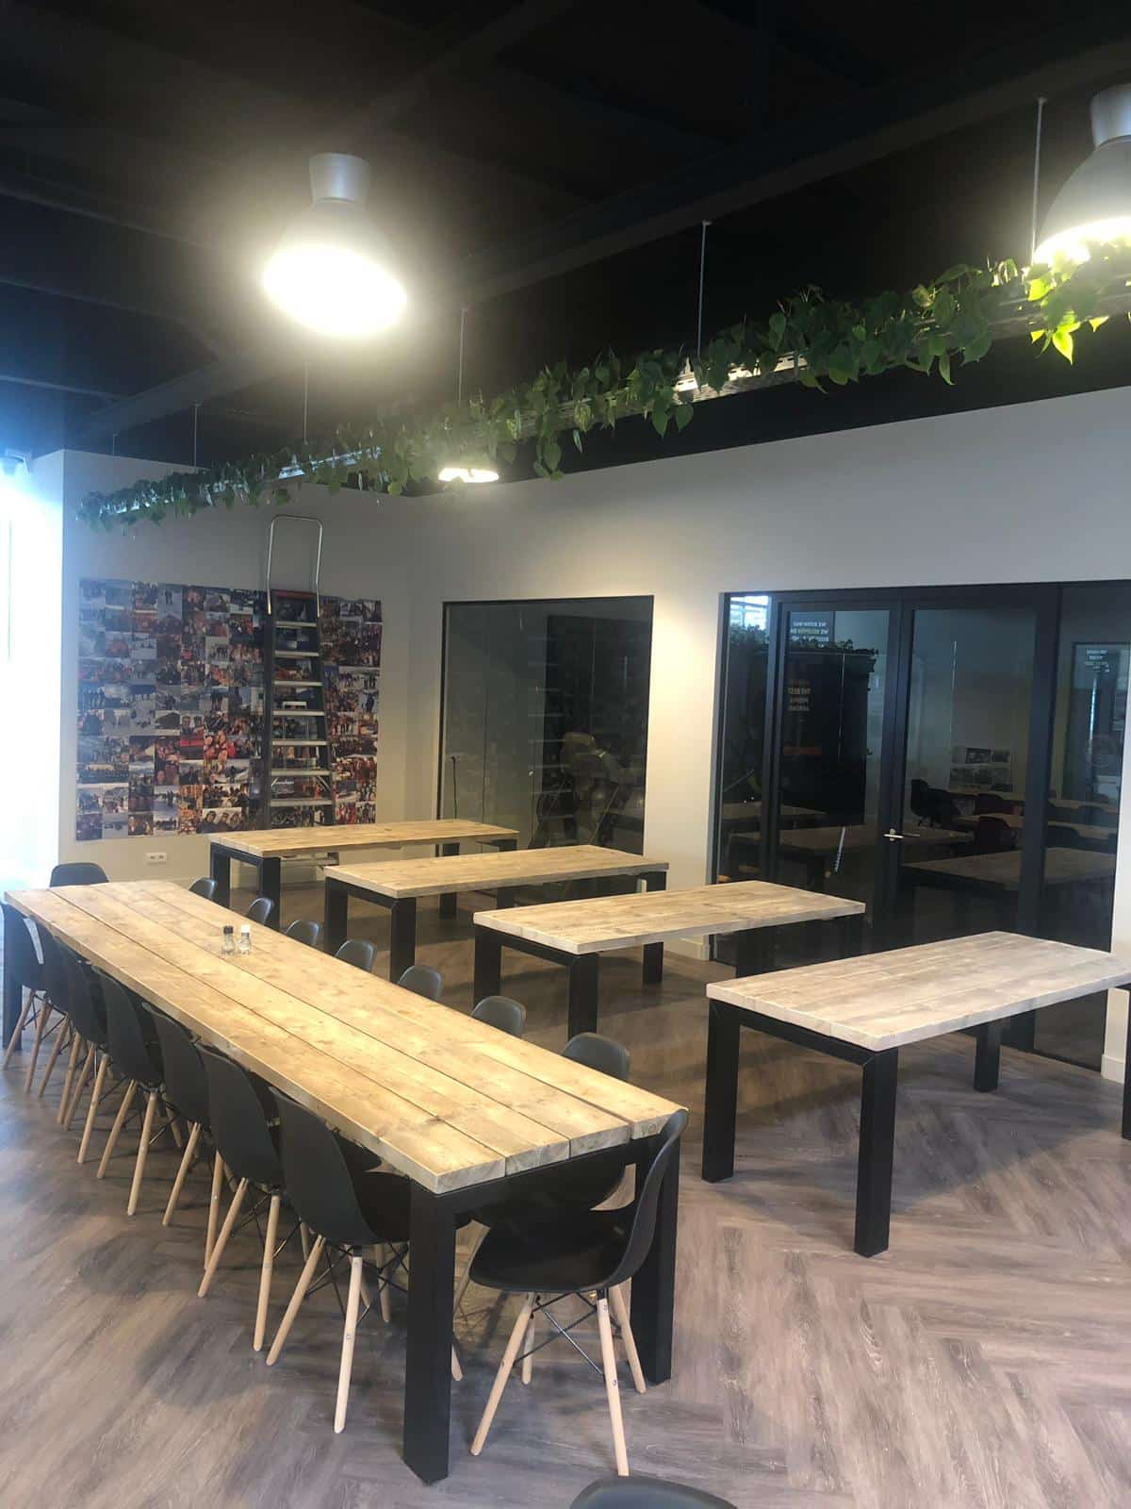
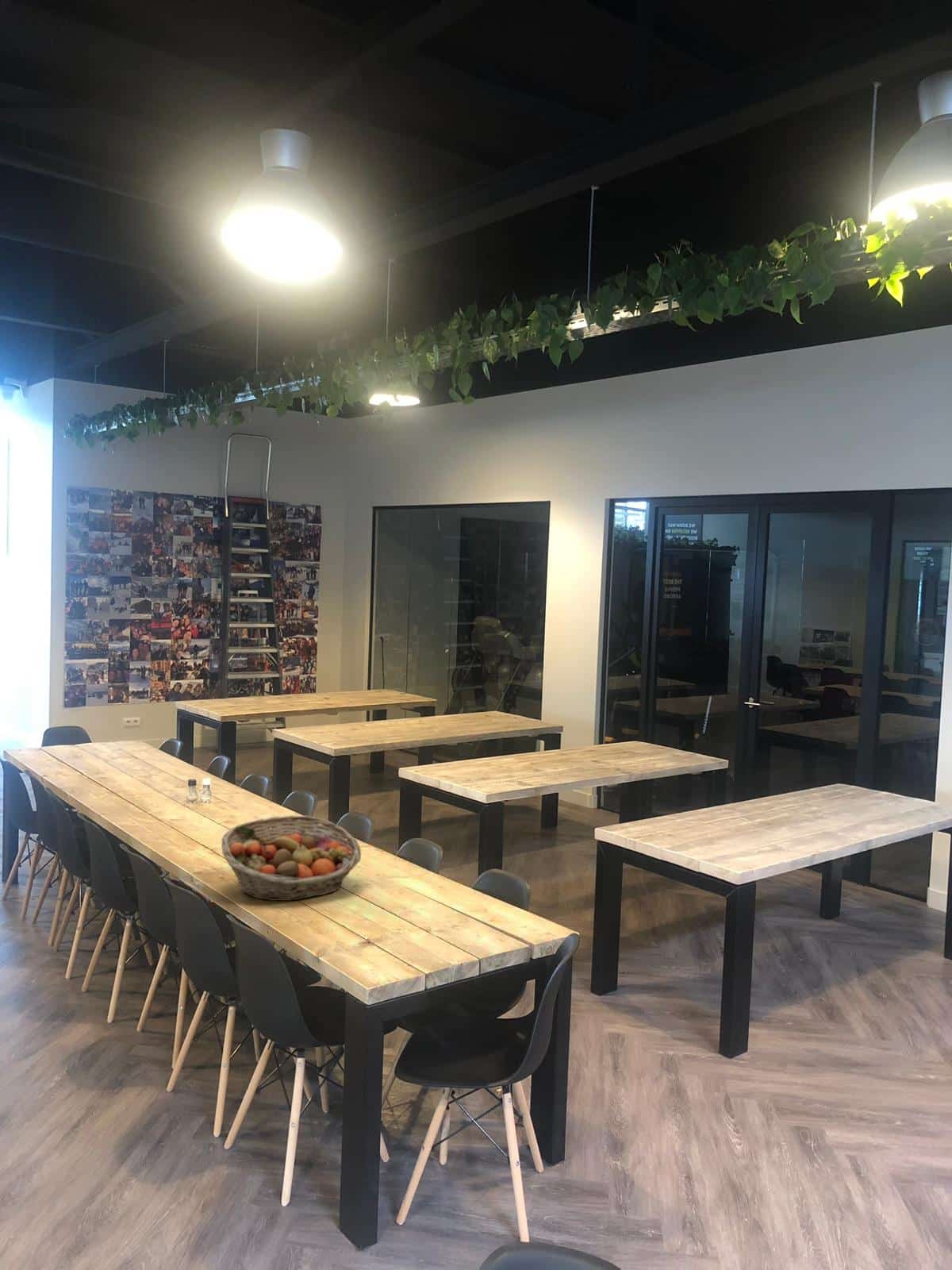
+ fruit basket (291, 857)
